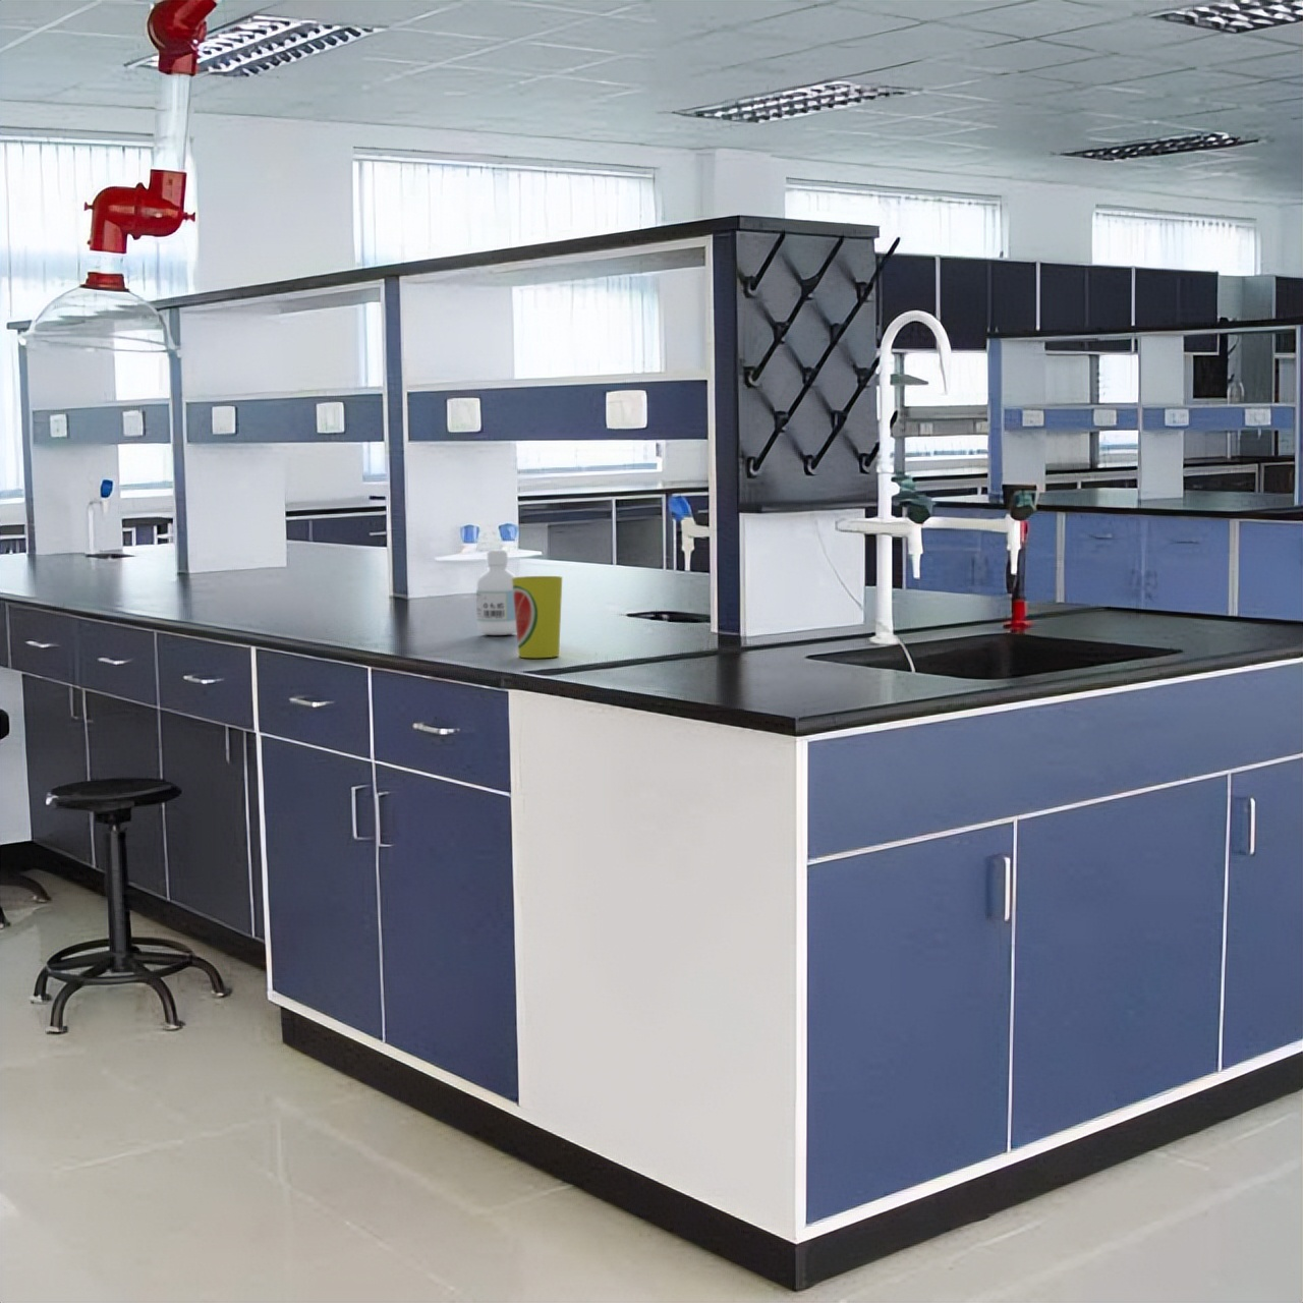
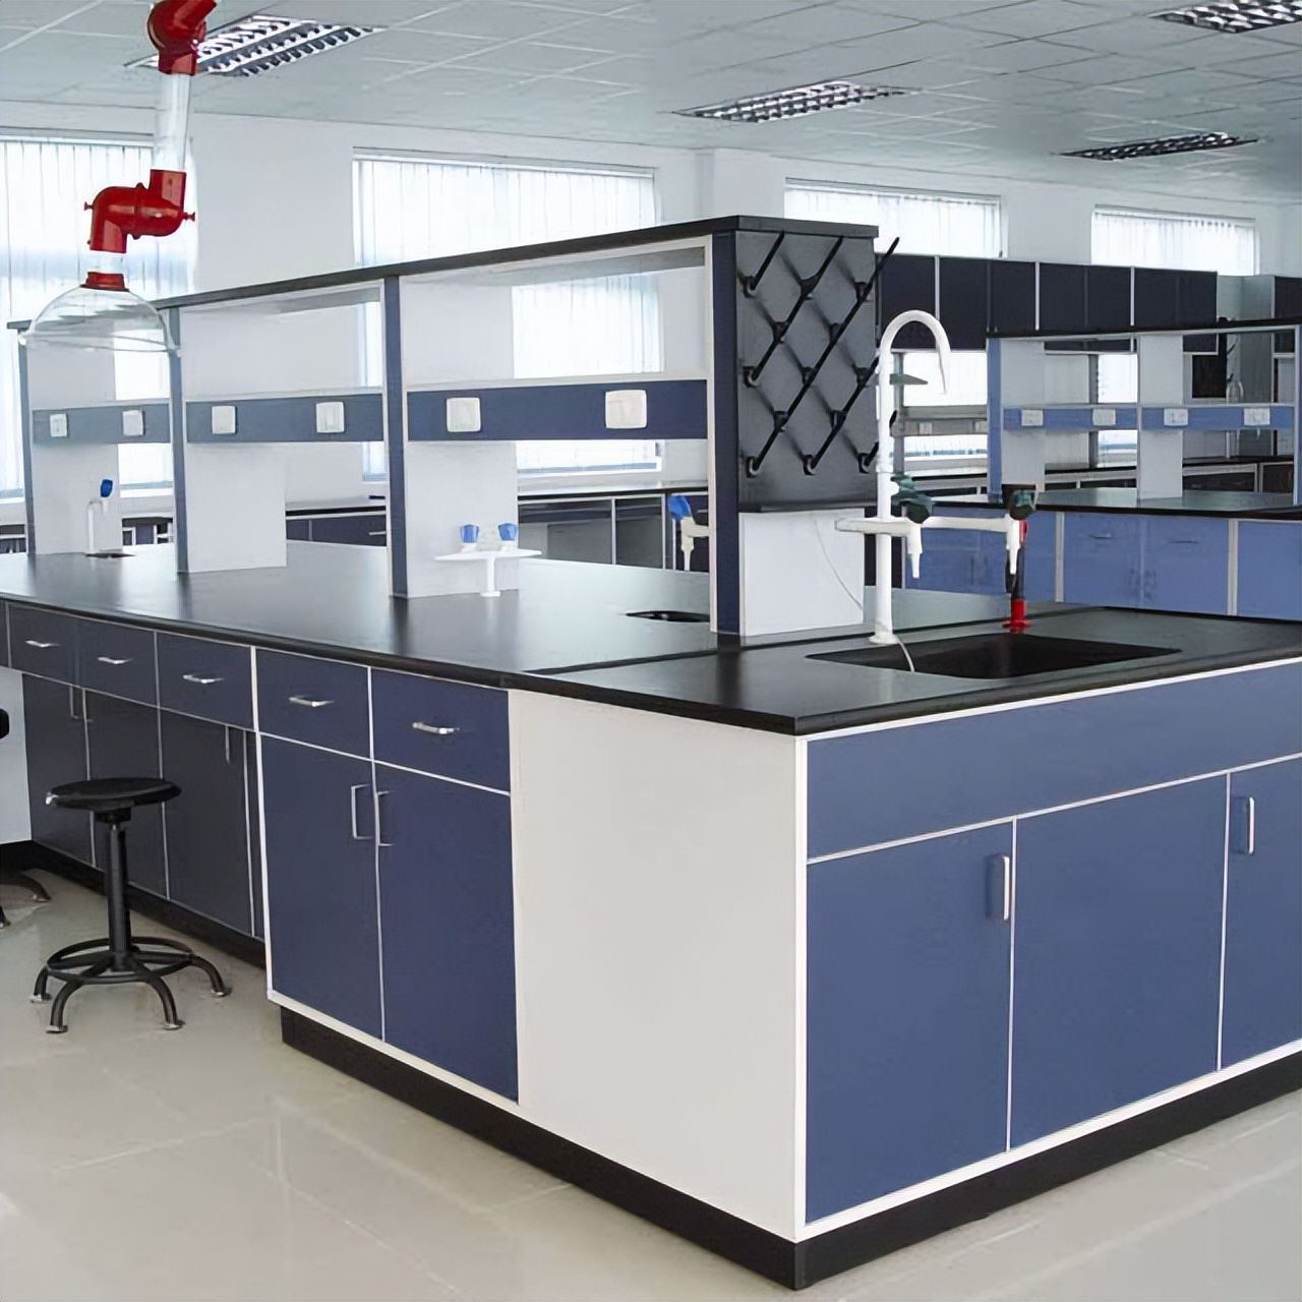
- cup (537, 616)
- bottle (498, 592)
